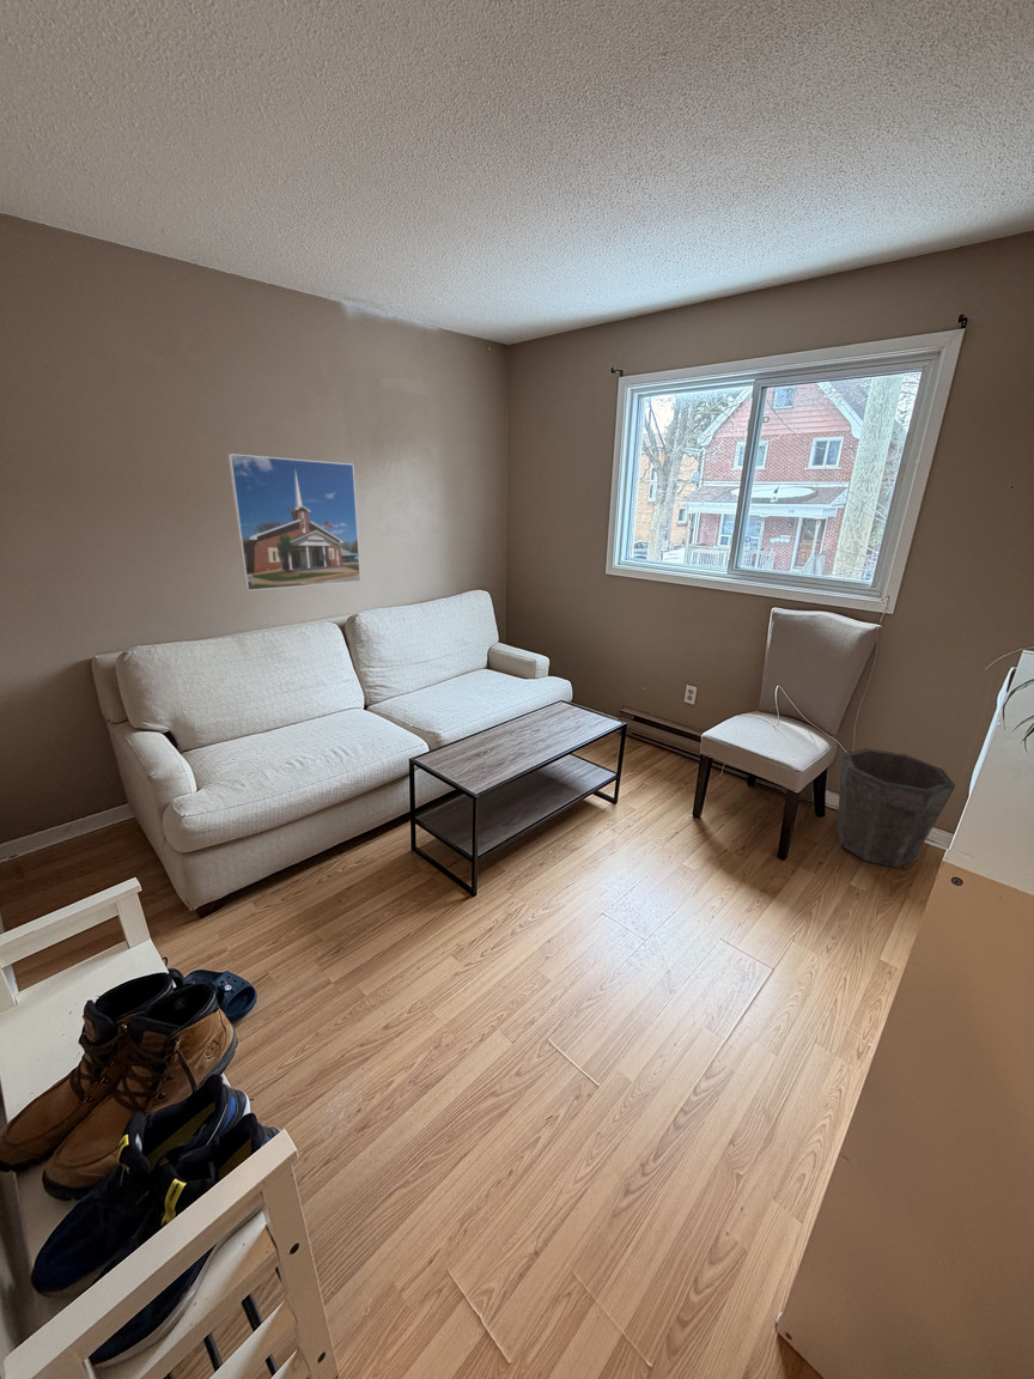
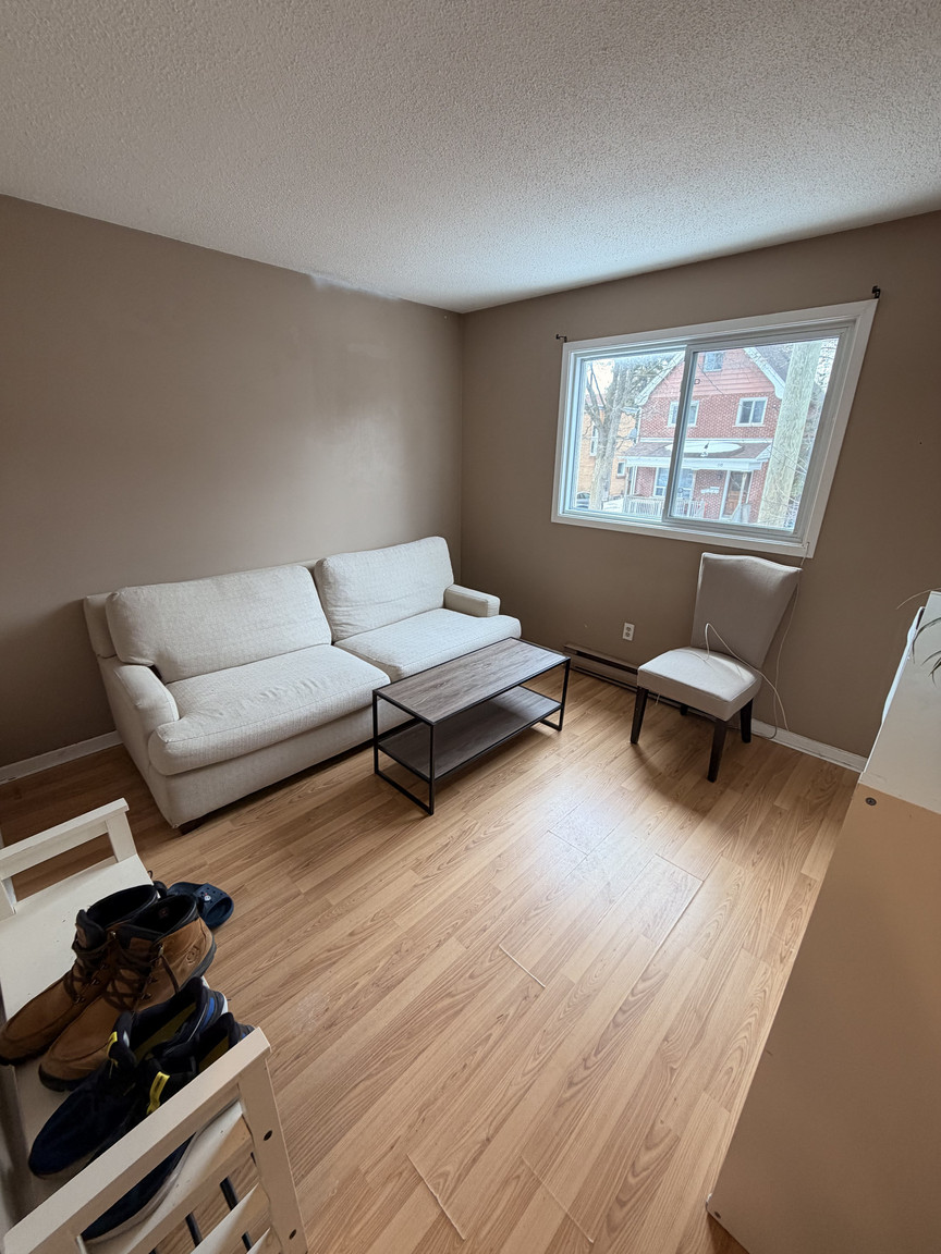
- waste bin (884, 808)
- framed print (300, 524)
